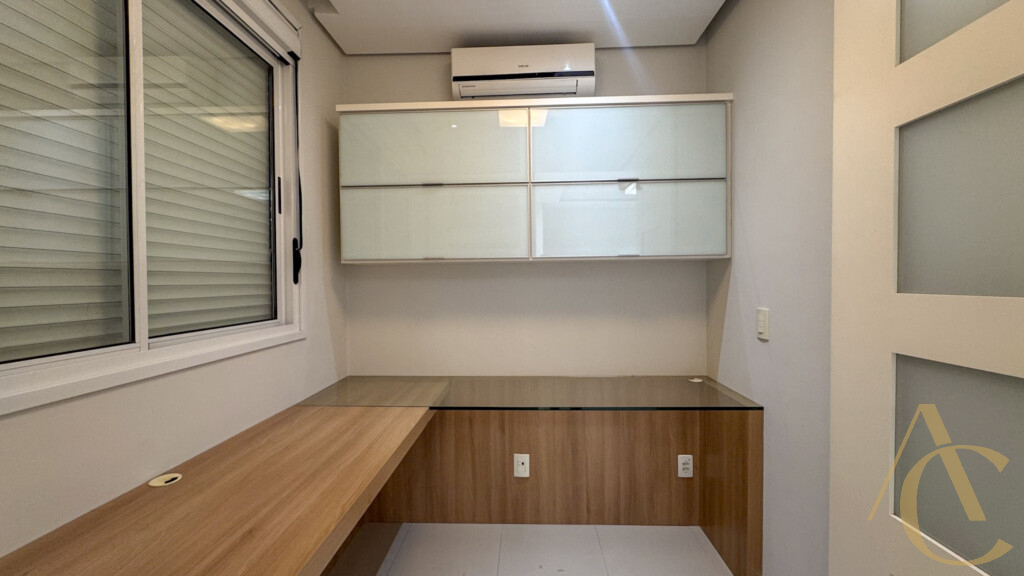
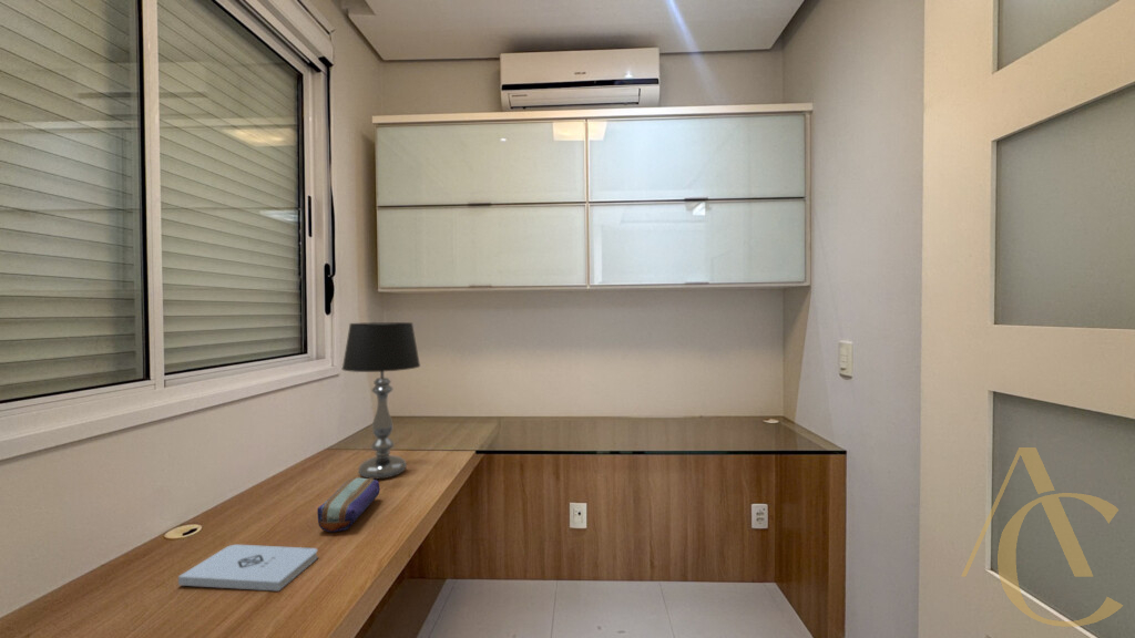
+ table lamp (382, 398)
+ pencil case (351, 501)
+ notepad (253, 565)
